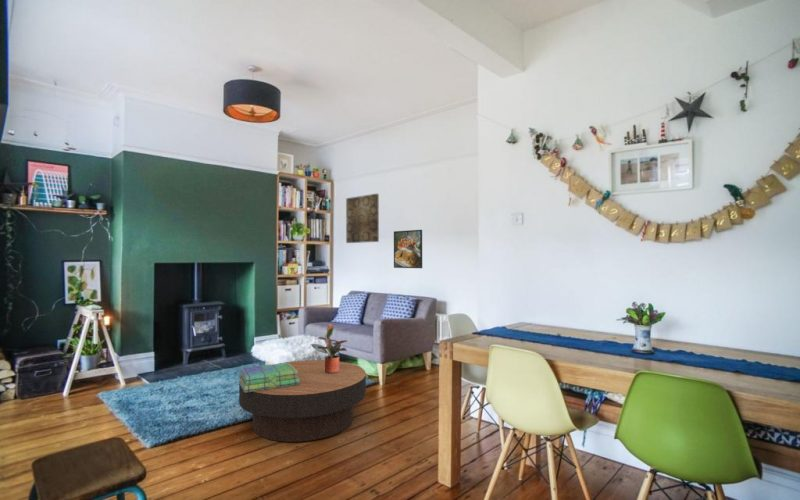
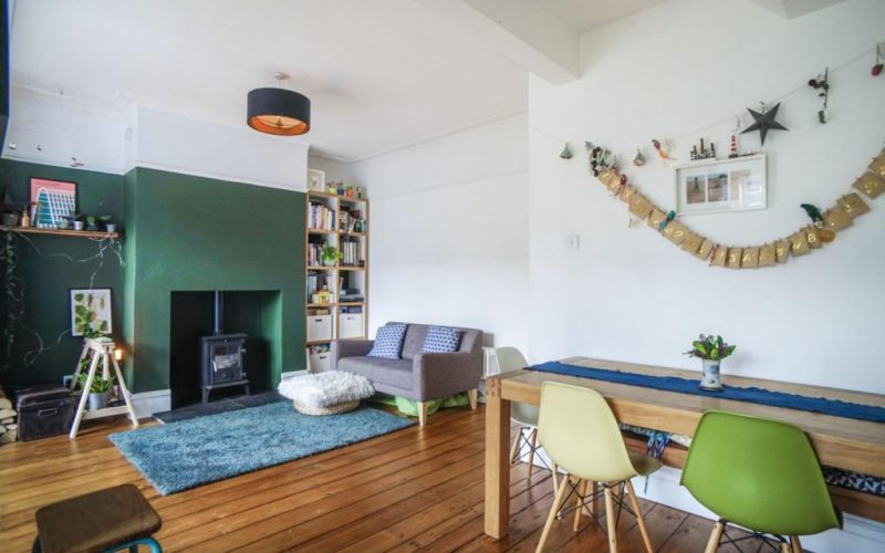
- coffee table (304, 397)
- wall art (361, 219)
- stack of books (268, 376)
- potted plant (328, 349)
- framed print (407, 249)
